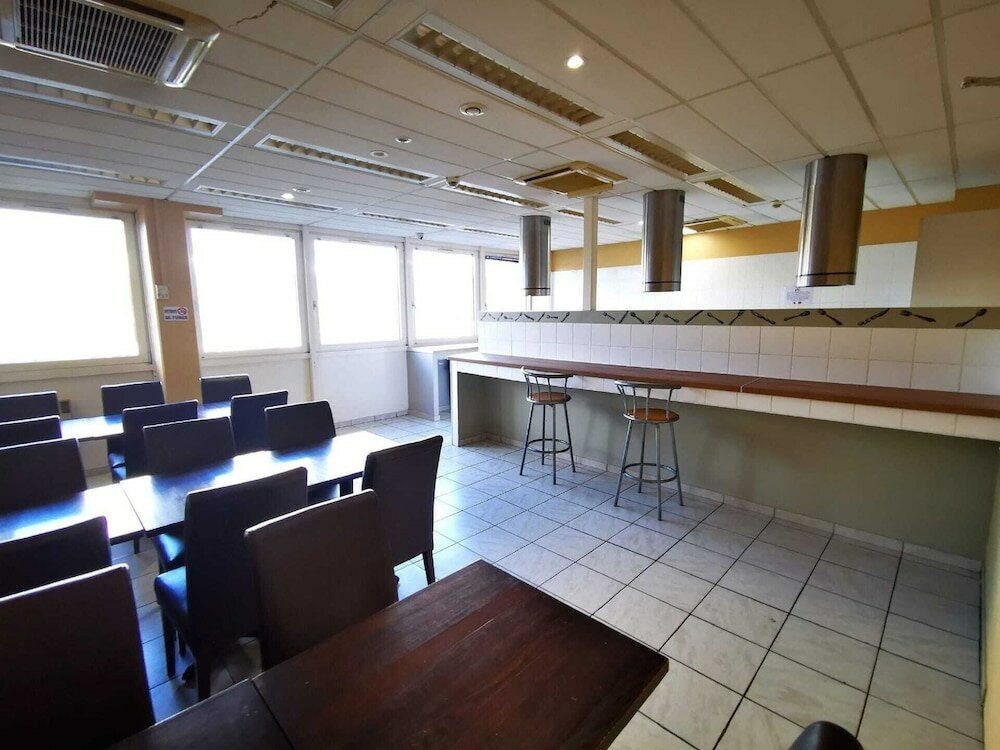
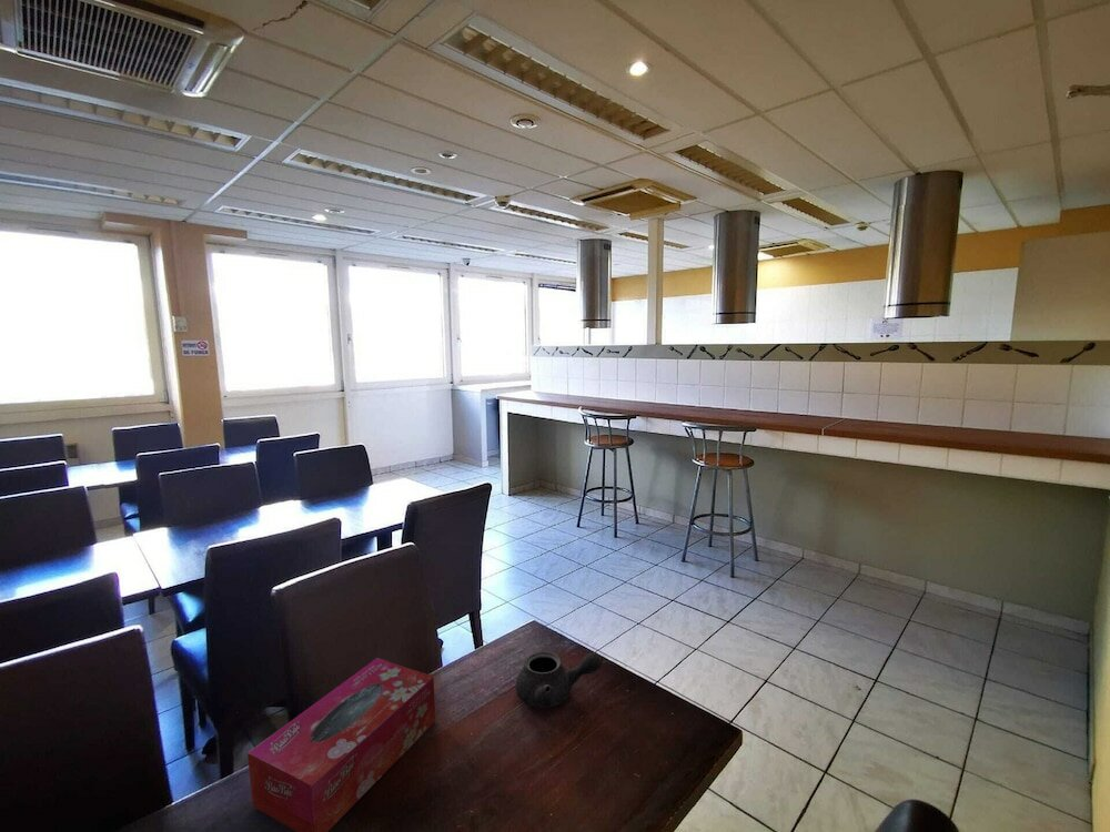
+ tissue box (351, 734)
+ teapot (558, 676)
